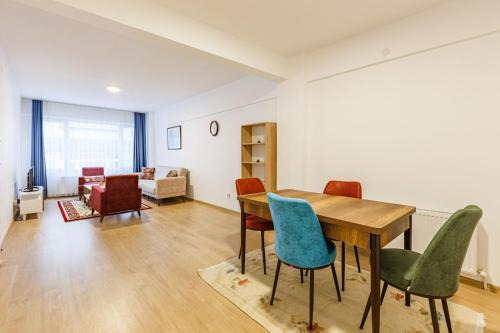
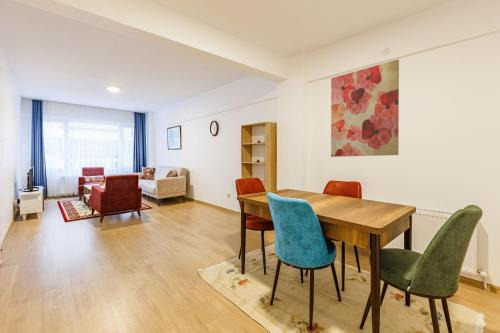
+ wall art (361, 113)
